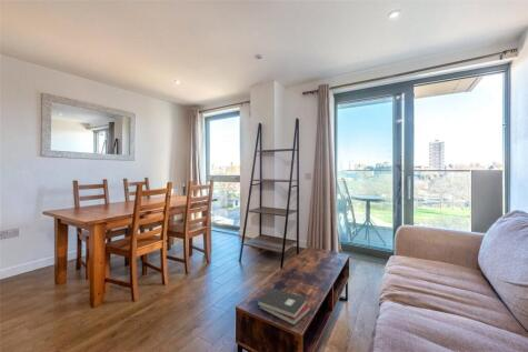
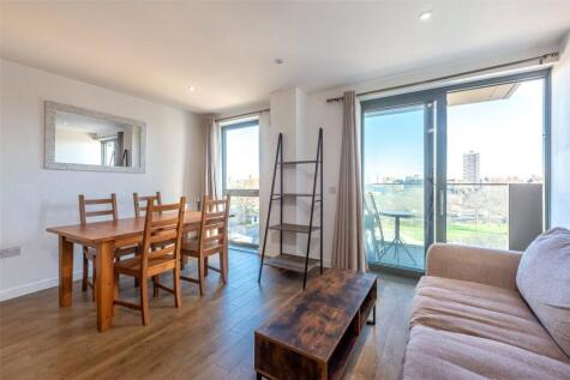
- hardback book (282, 303)
